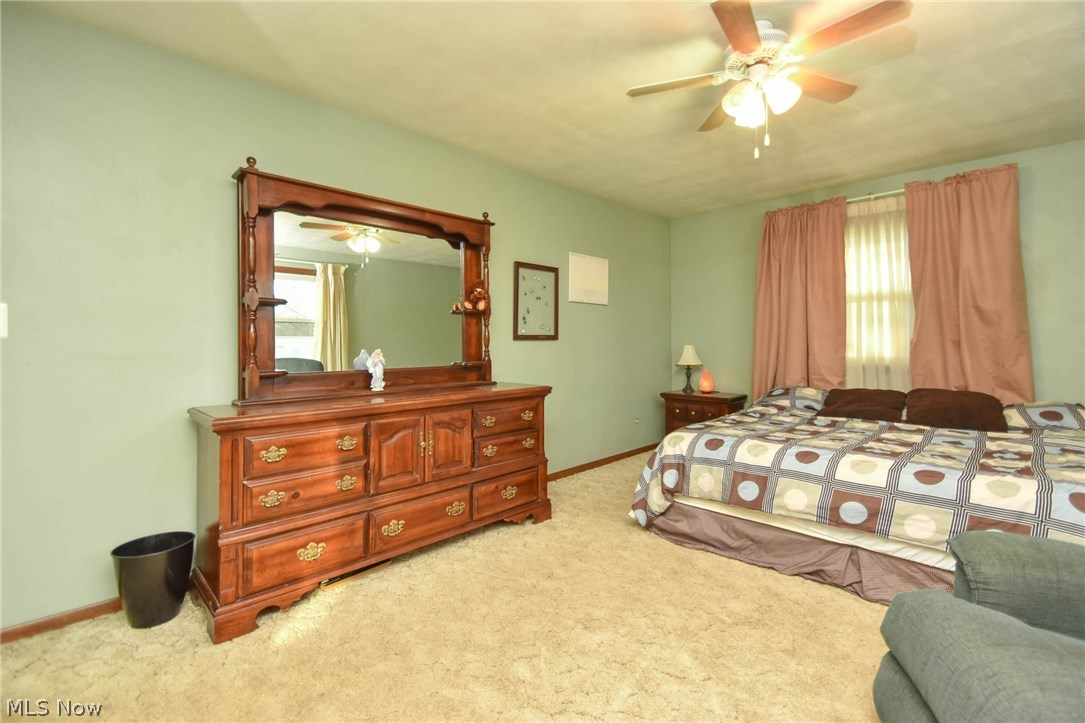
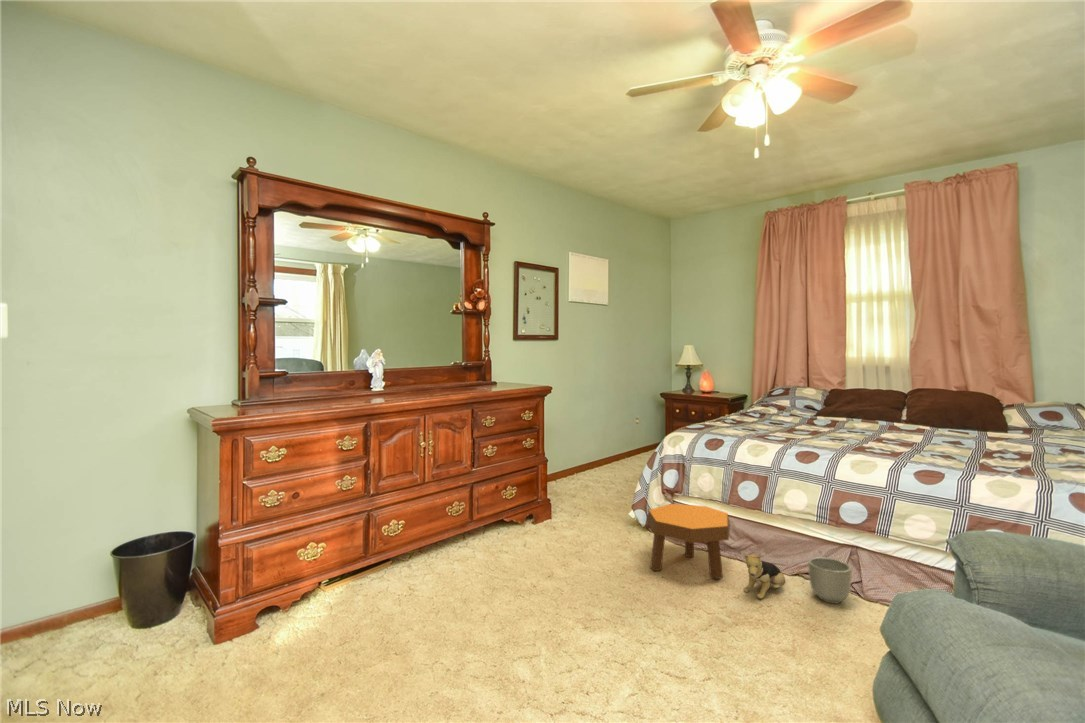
+ planter (829, 581)
+ plush toy (765, 567)
+ footstool (690, 540)
